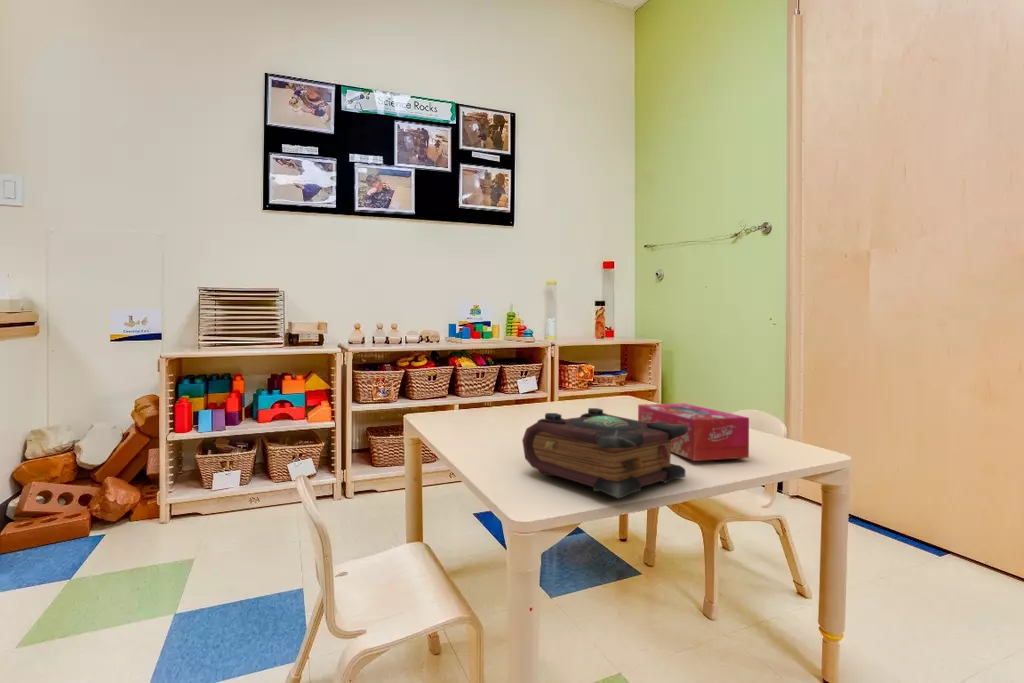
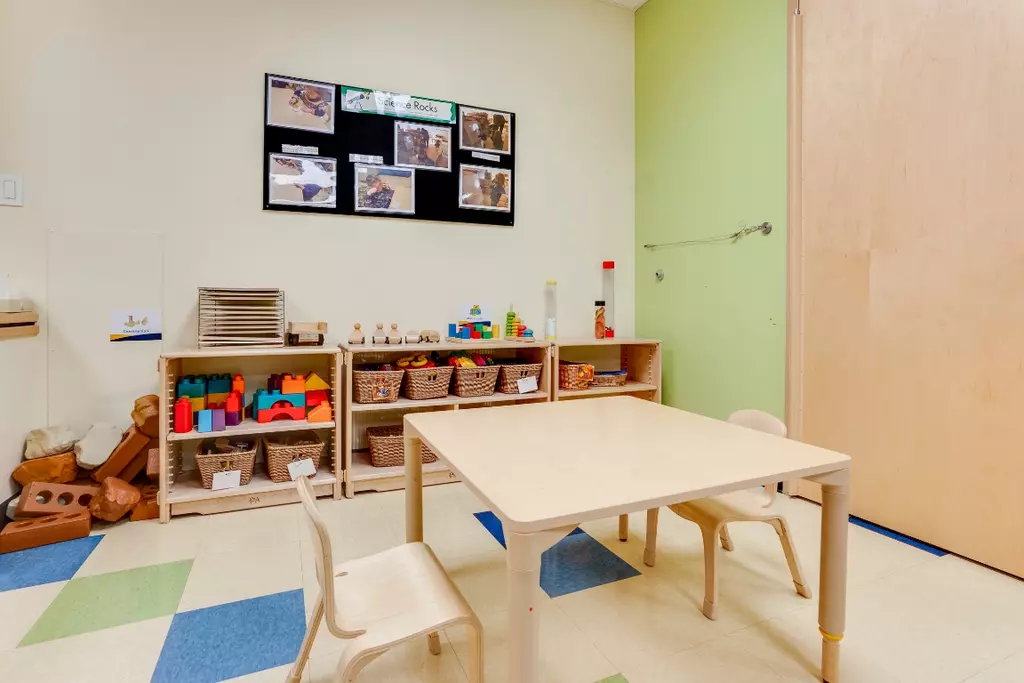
- tissue box (688, 428)
- book (602, 445)
